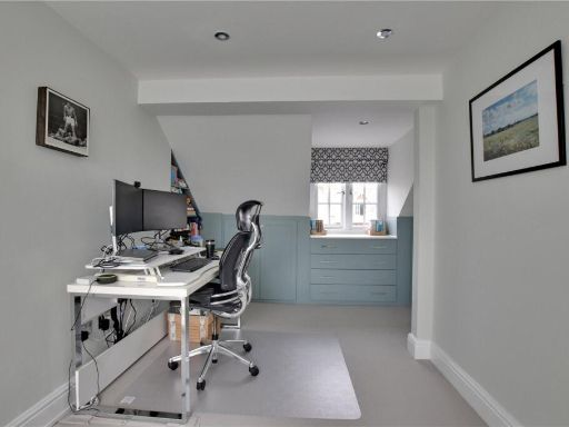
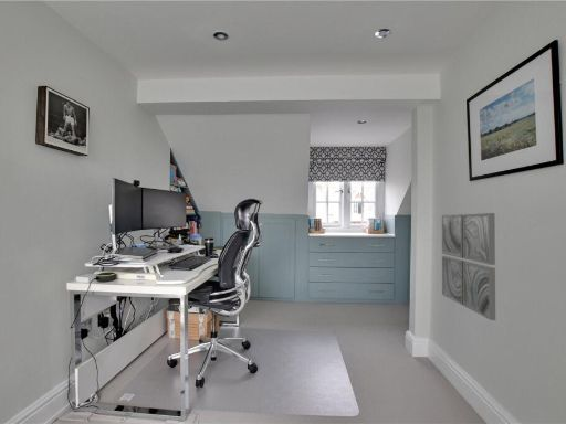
+ wall art (464, 261)
